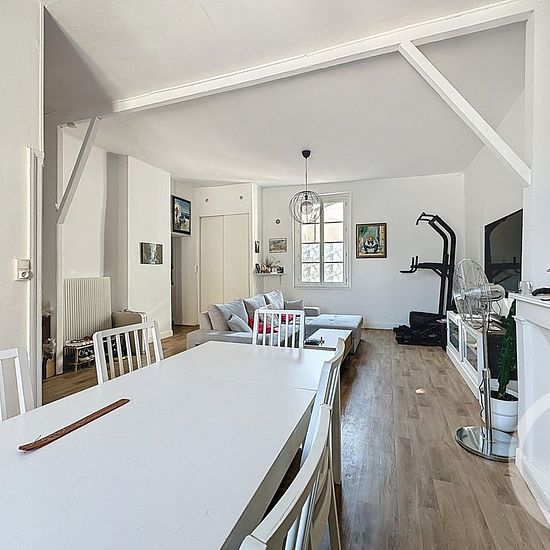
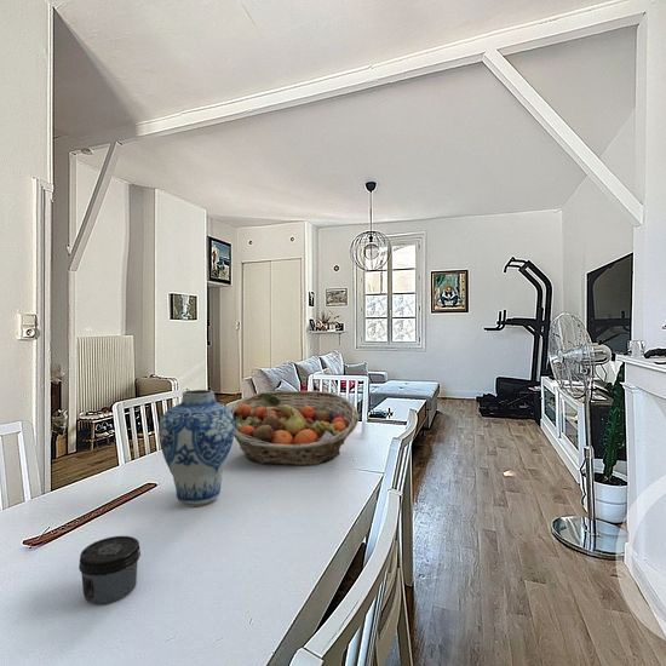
+ jar (110, 569)
+ fruit basket (292, 425)
+ vase (197, 446)
